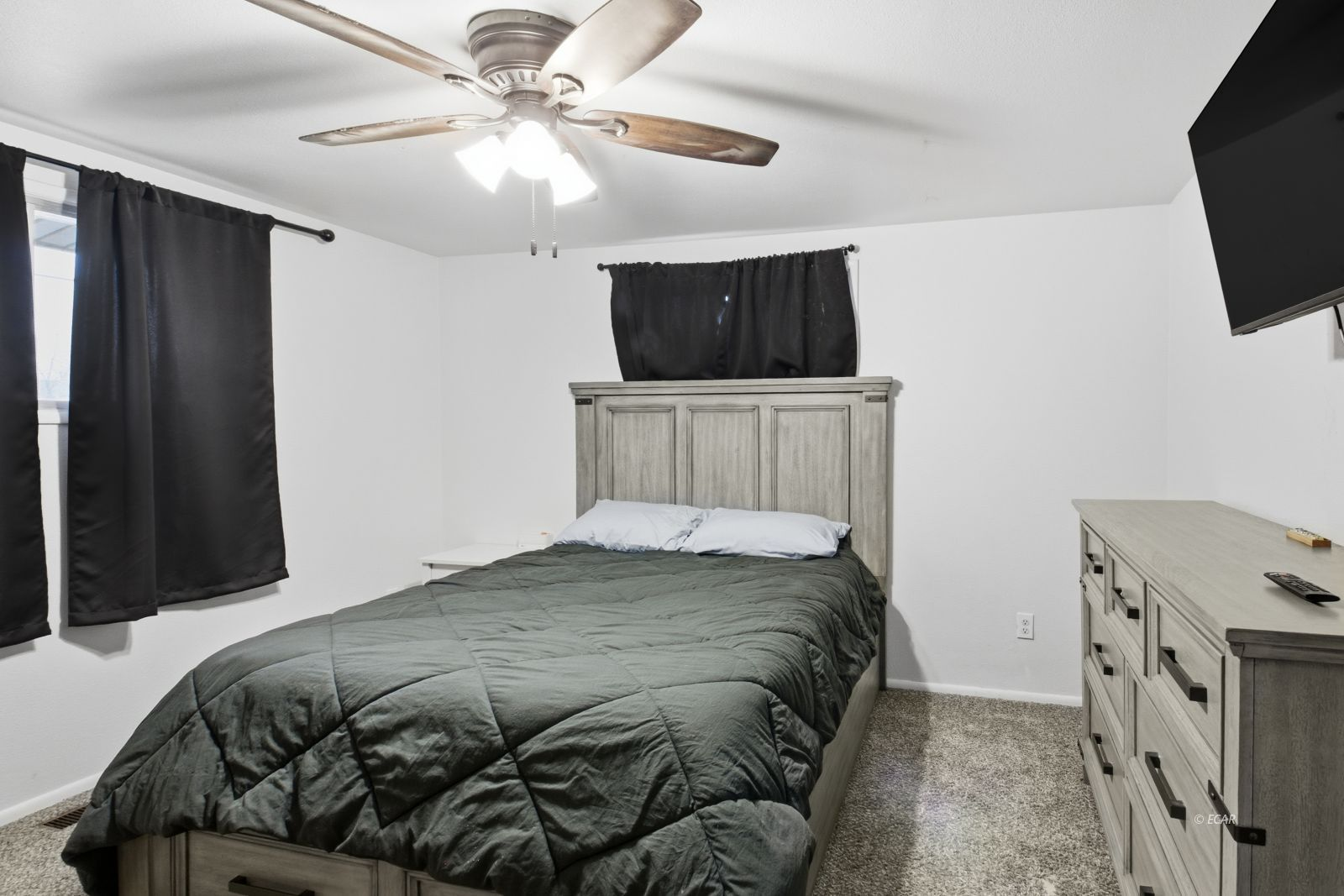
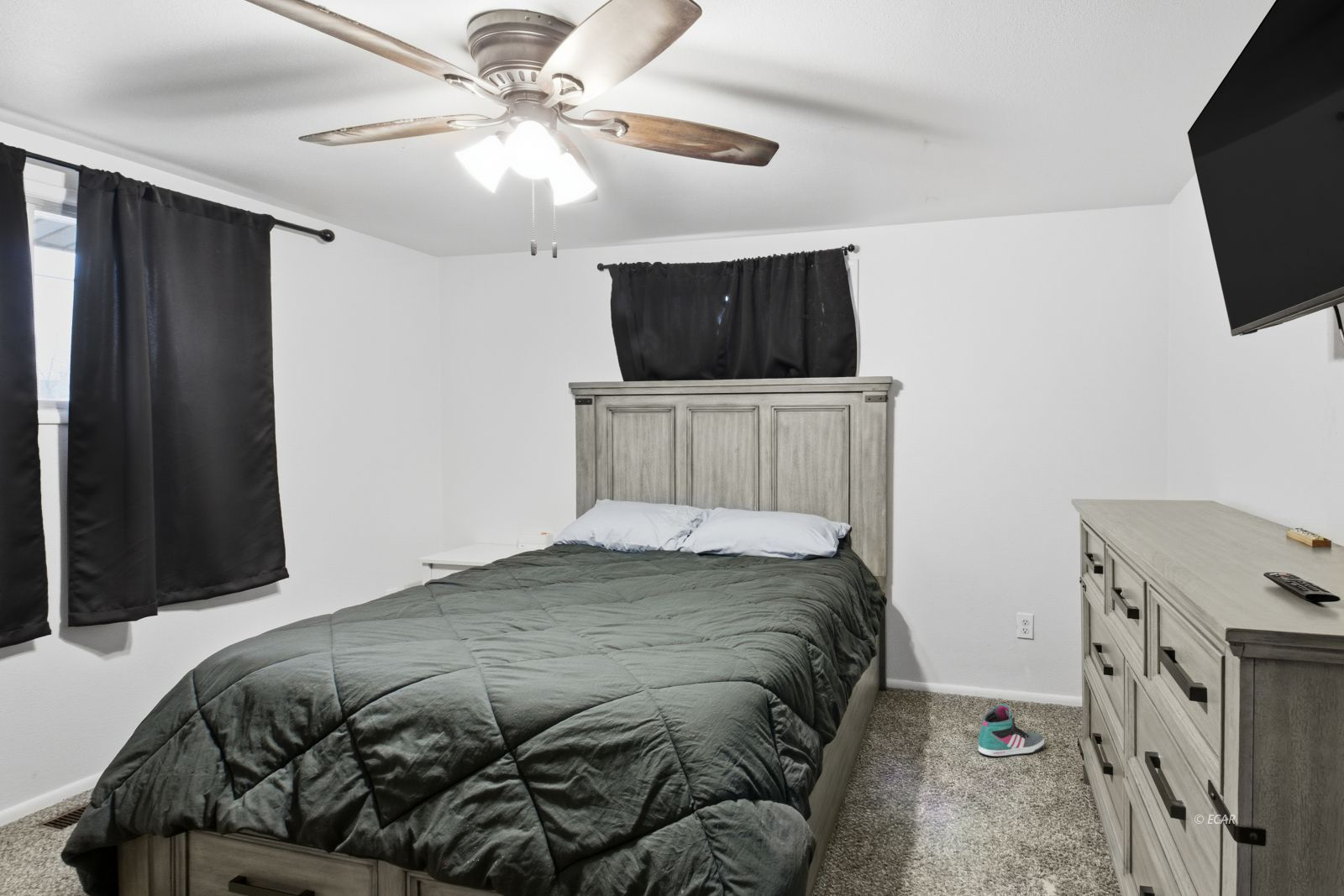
+ sneaker (1011, 727)
